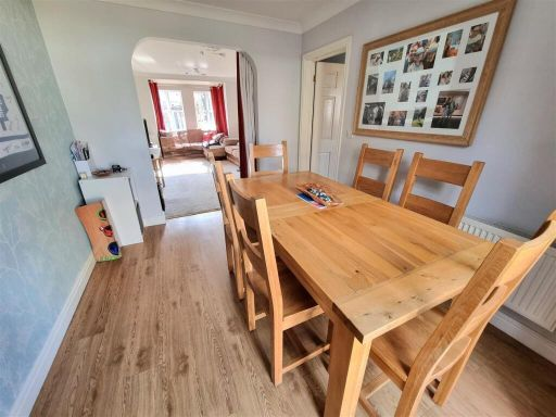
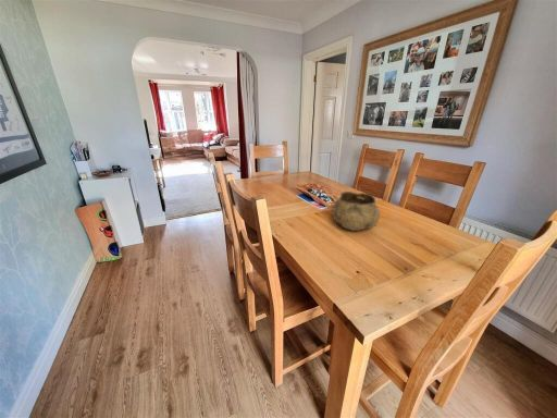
+ decorative bowl (355, 211)
